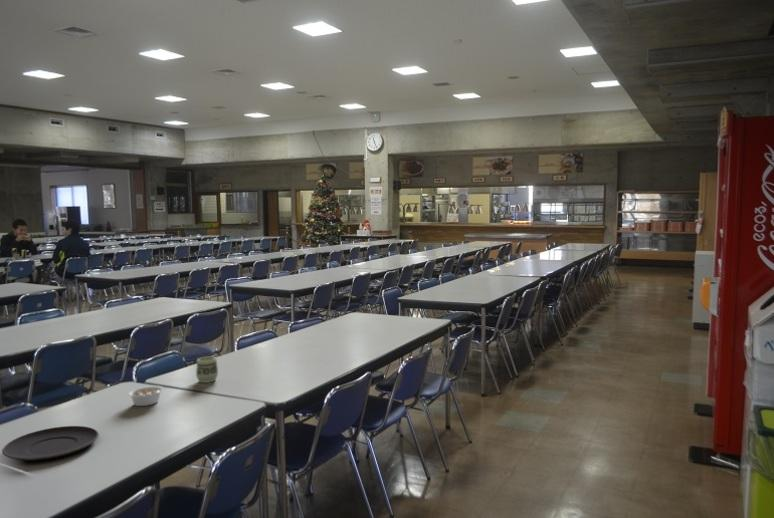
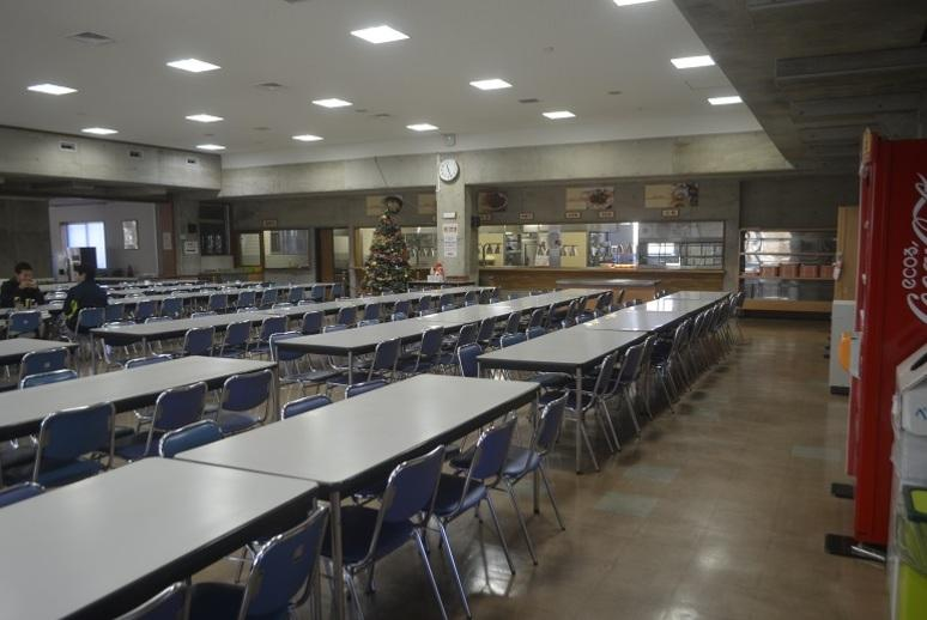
- legume (147, 395)
- plate (52, 444)
- cup (207, 369)
